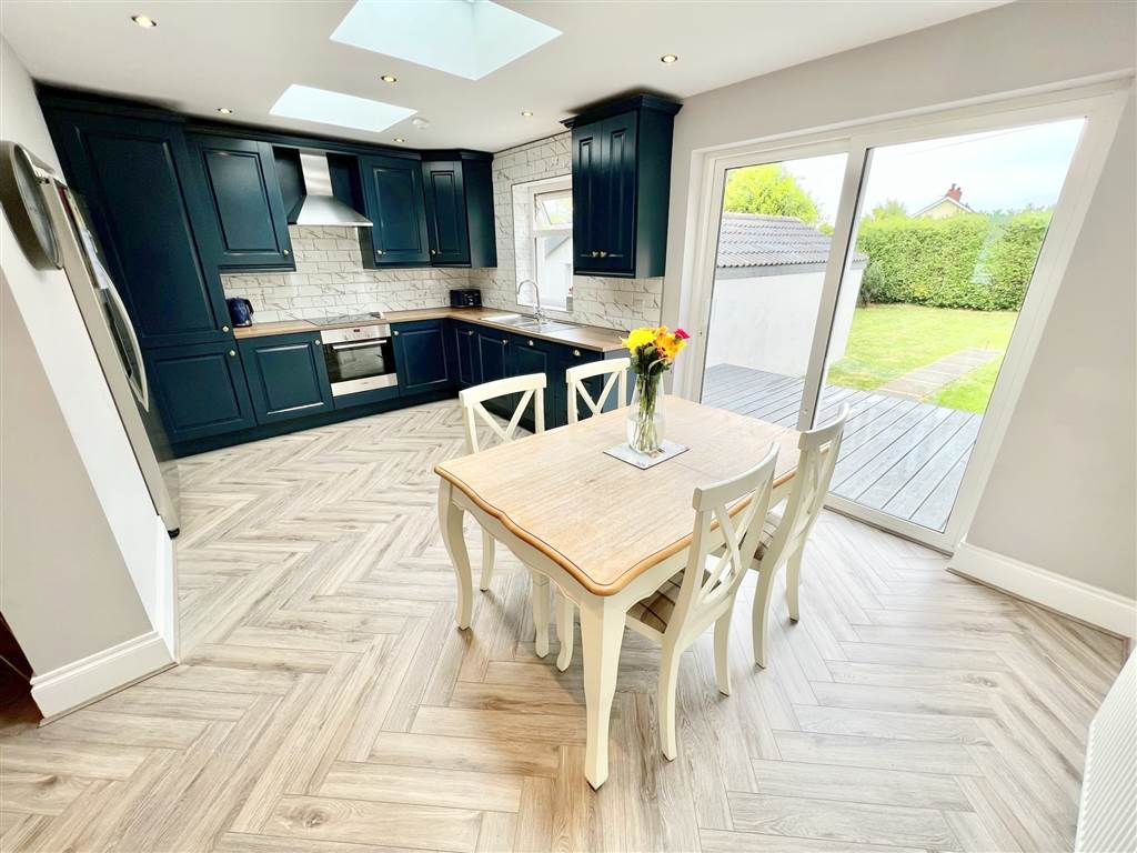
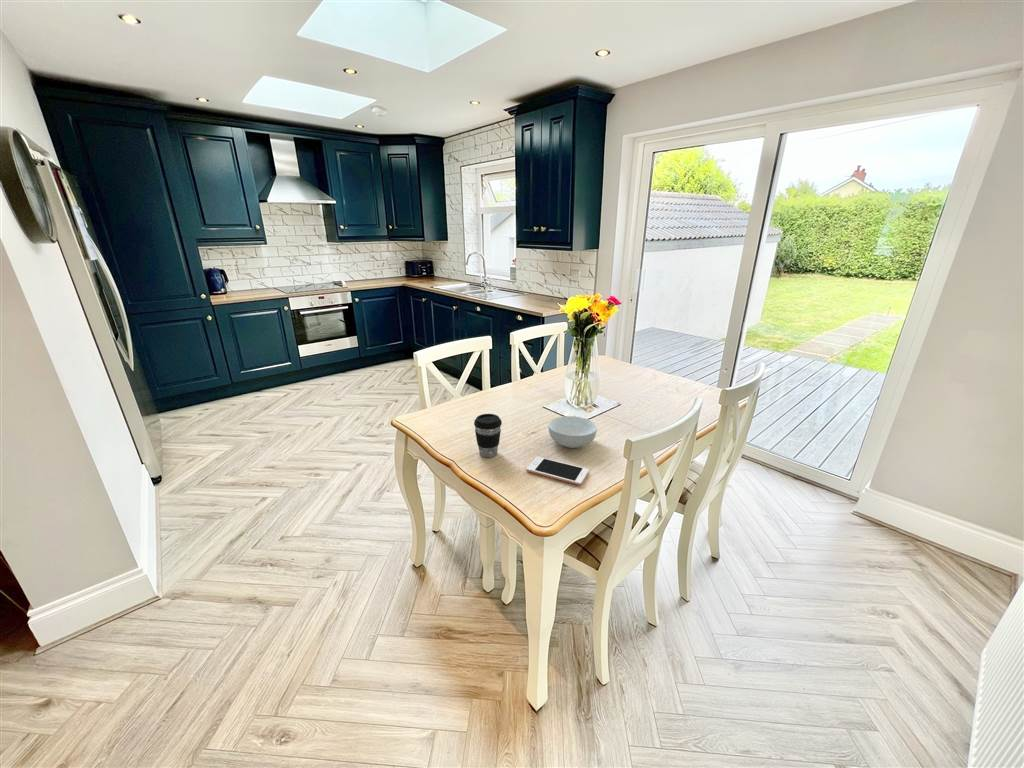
+ coffee cup (488, 435)
+ cereal bowl (572, 433)
+ cell phone (557, 470)
